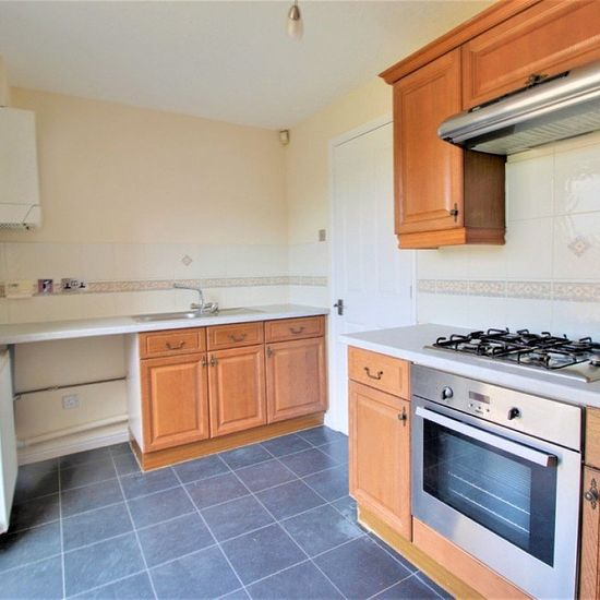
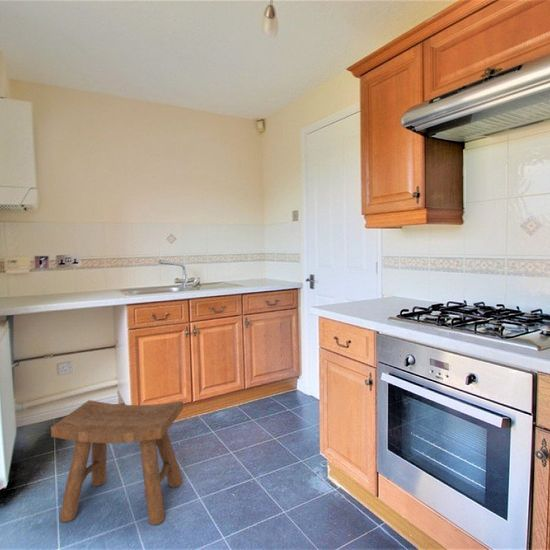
+ stool (123, 442)
